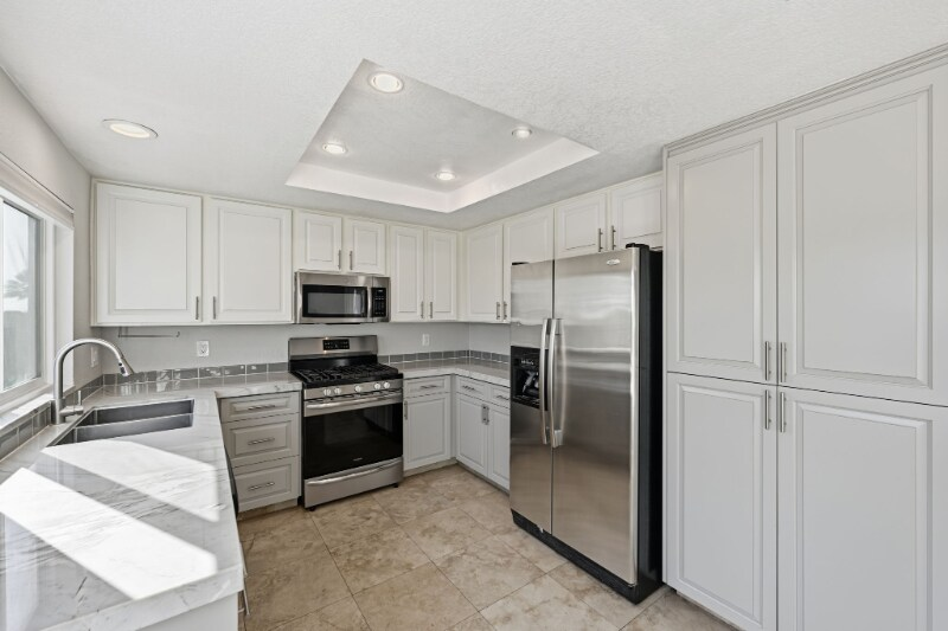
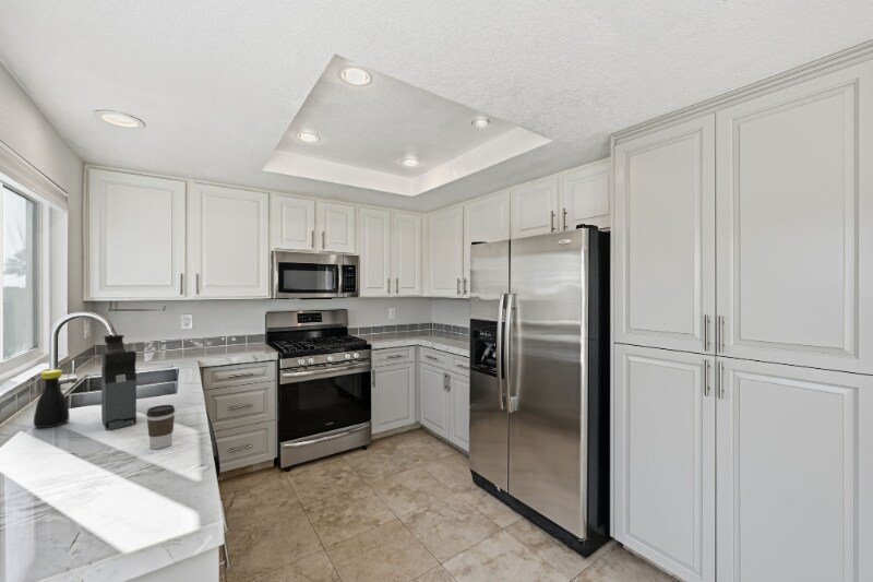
+ bottle (51, 397)
+ coffee cup (160, 426)
+ coffee maker (118, 379)
